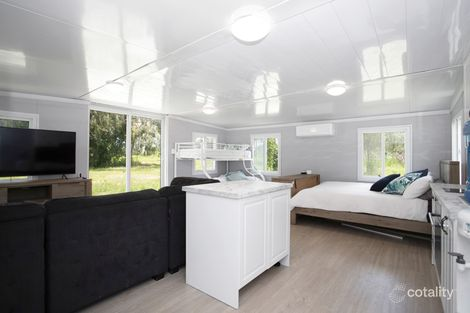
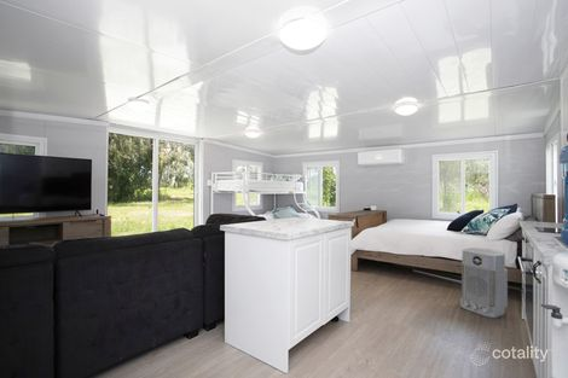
+ air purifier (483, 279)
